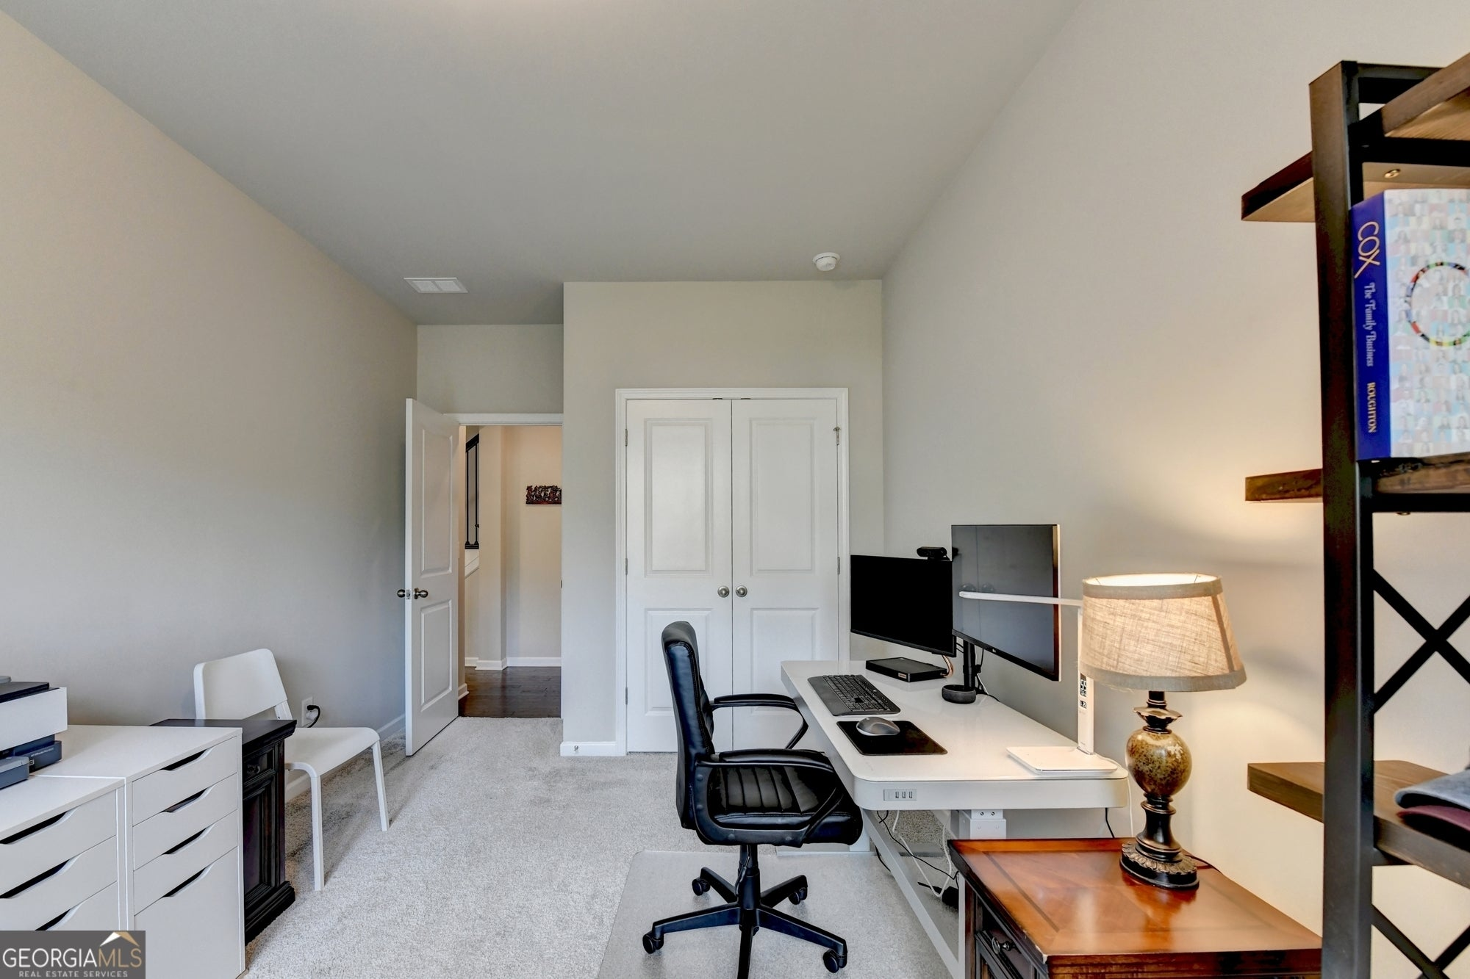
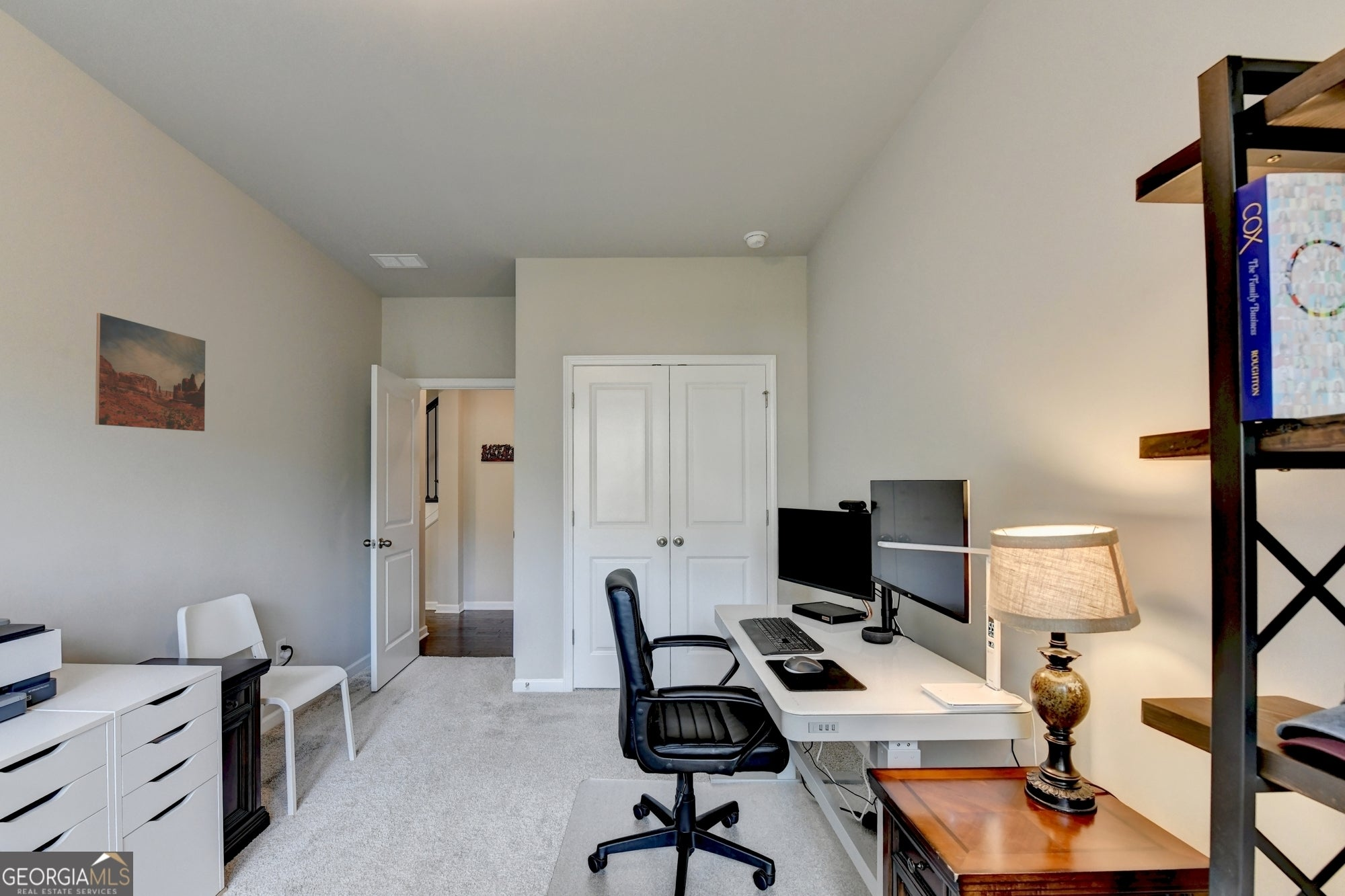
+ wall art (156, 378)
